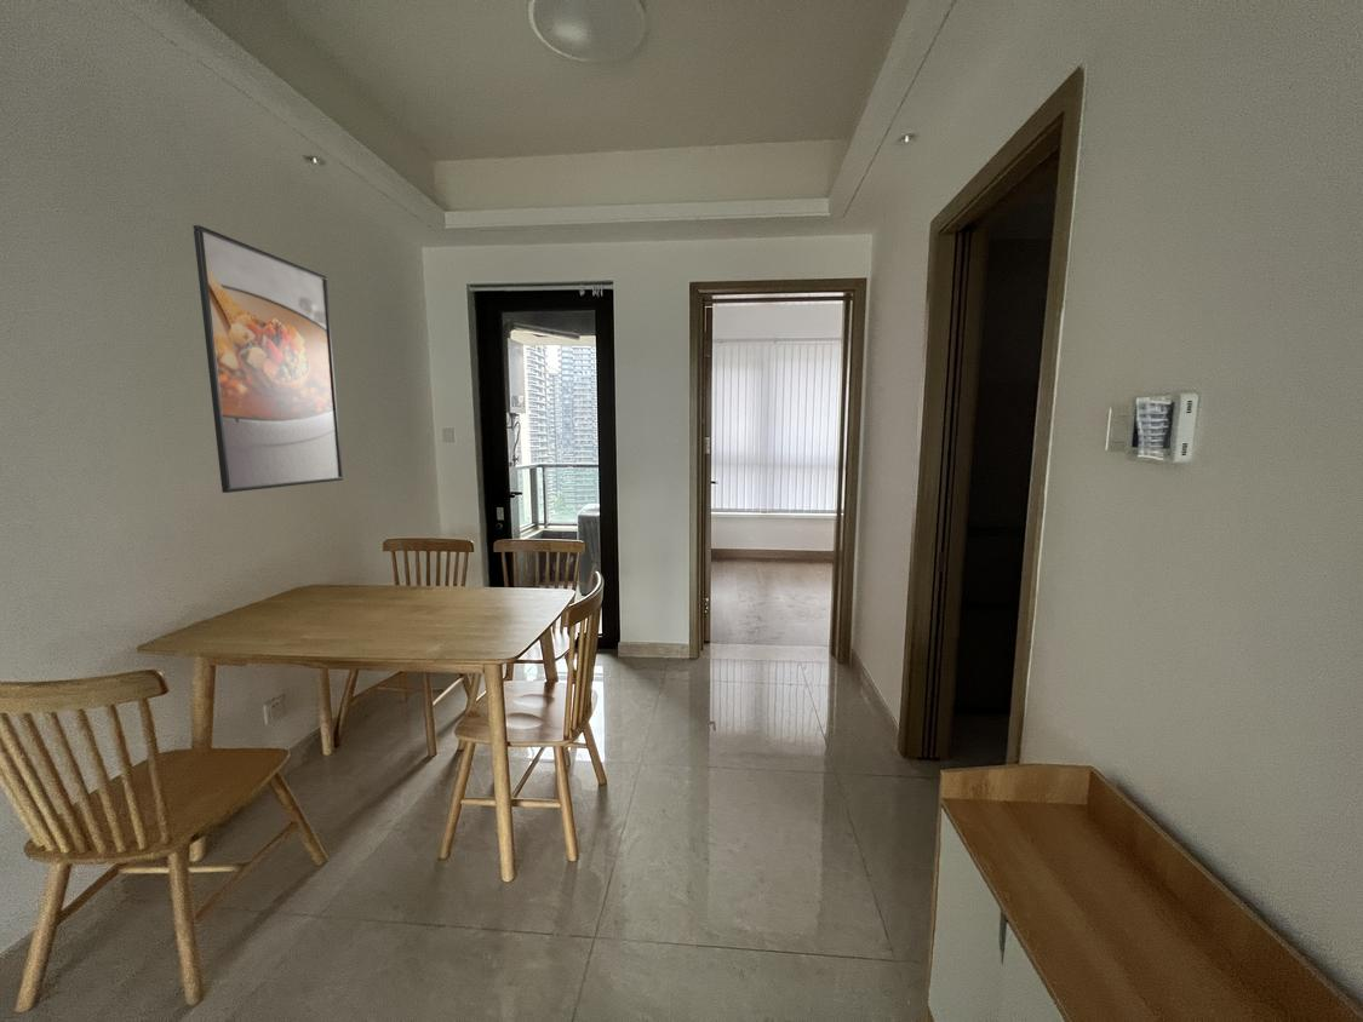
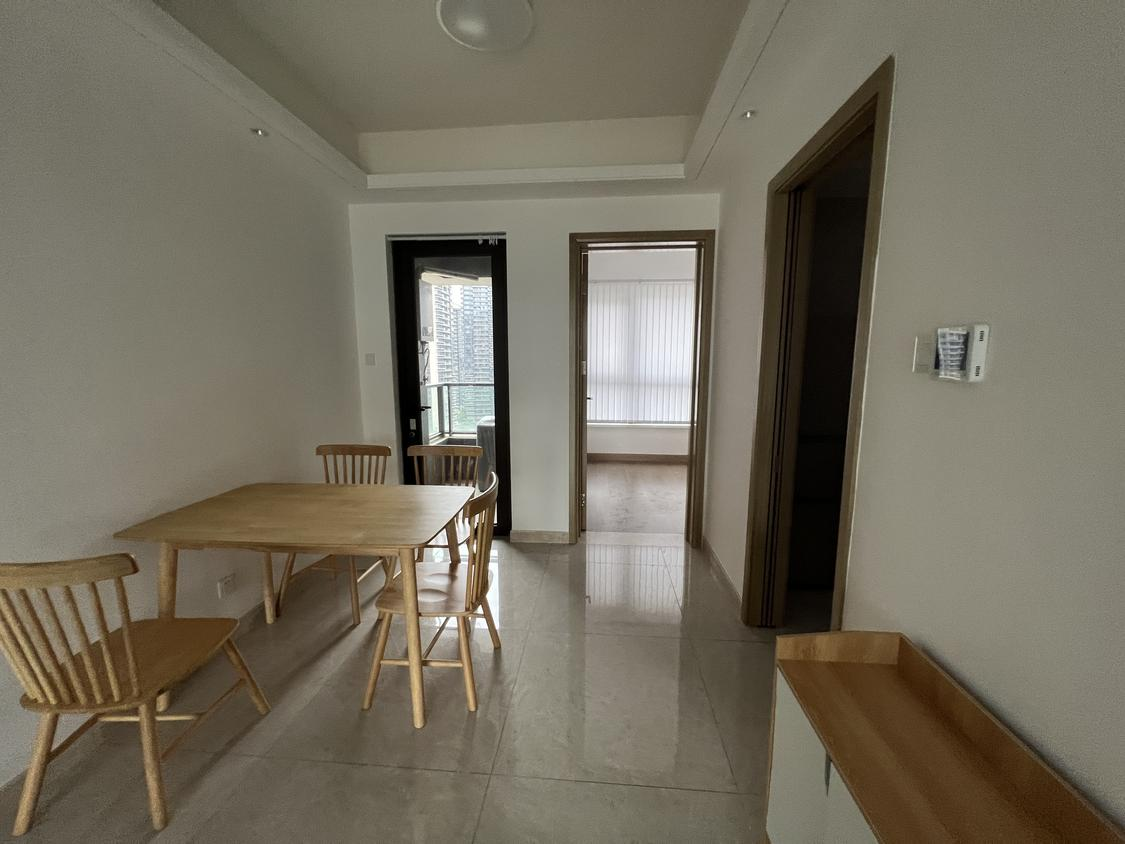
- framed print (280, 373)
